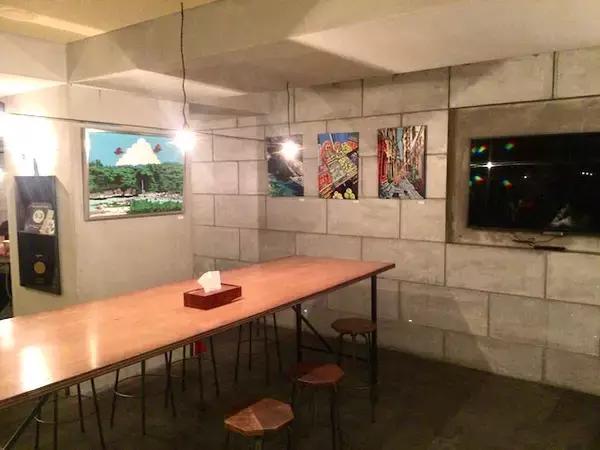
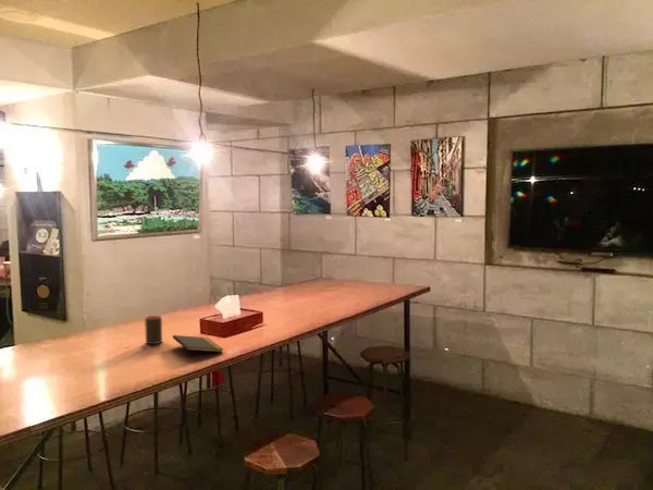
+ cup (153, 329)
+ notepad (197, 343)
